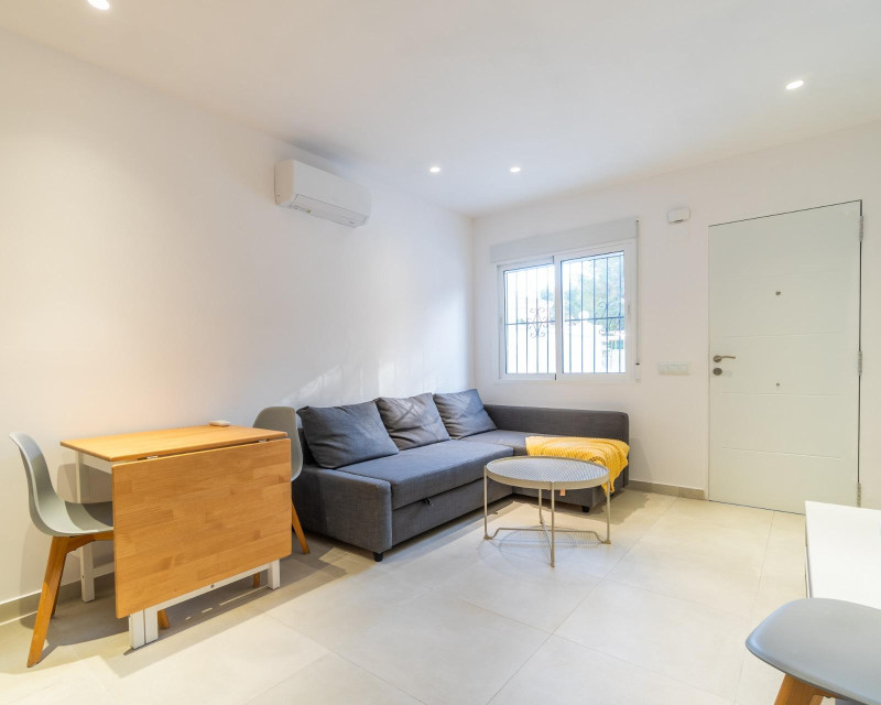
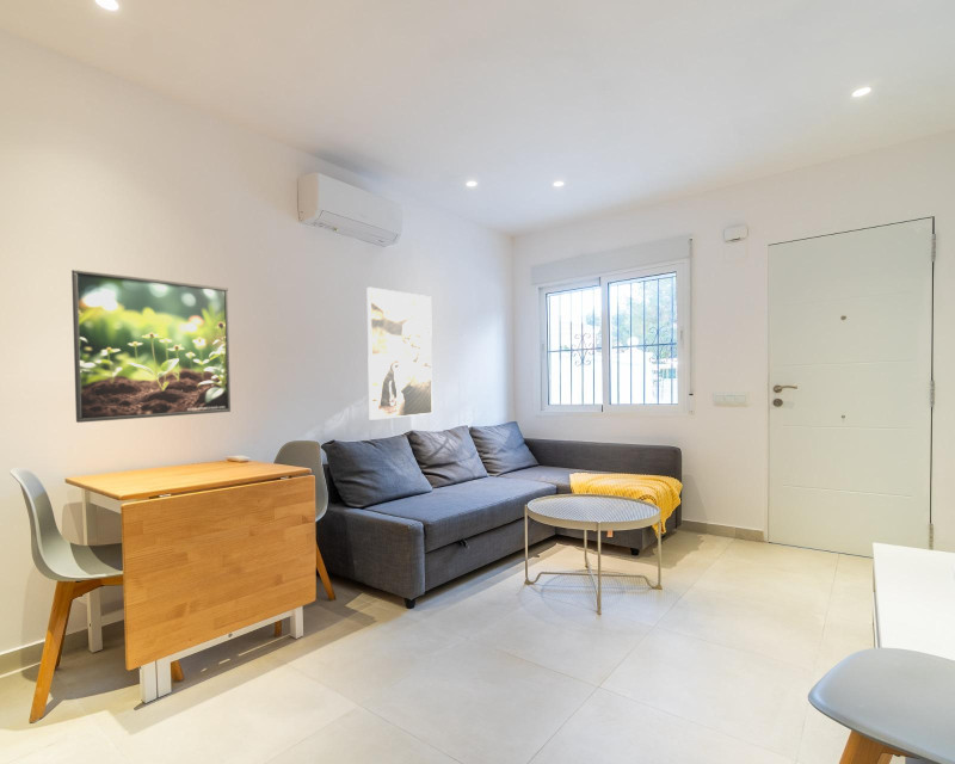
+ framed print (159, 347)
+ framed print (401, 355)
